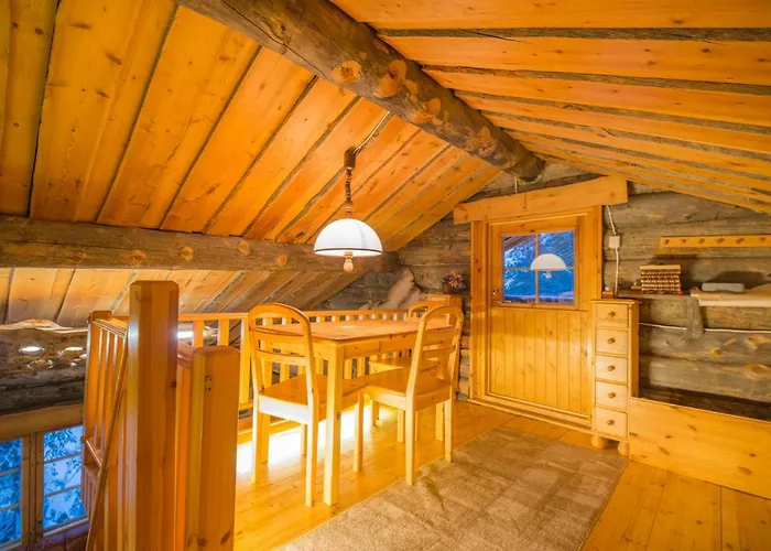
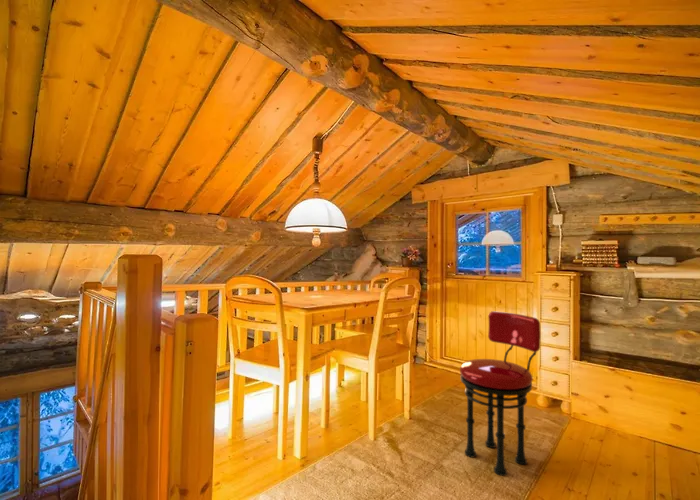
+ stool (500, 385)
